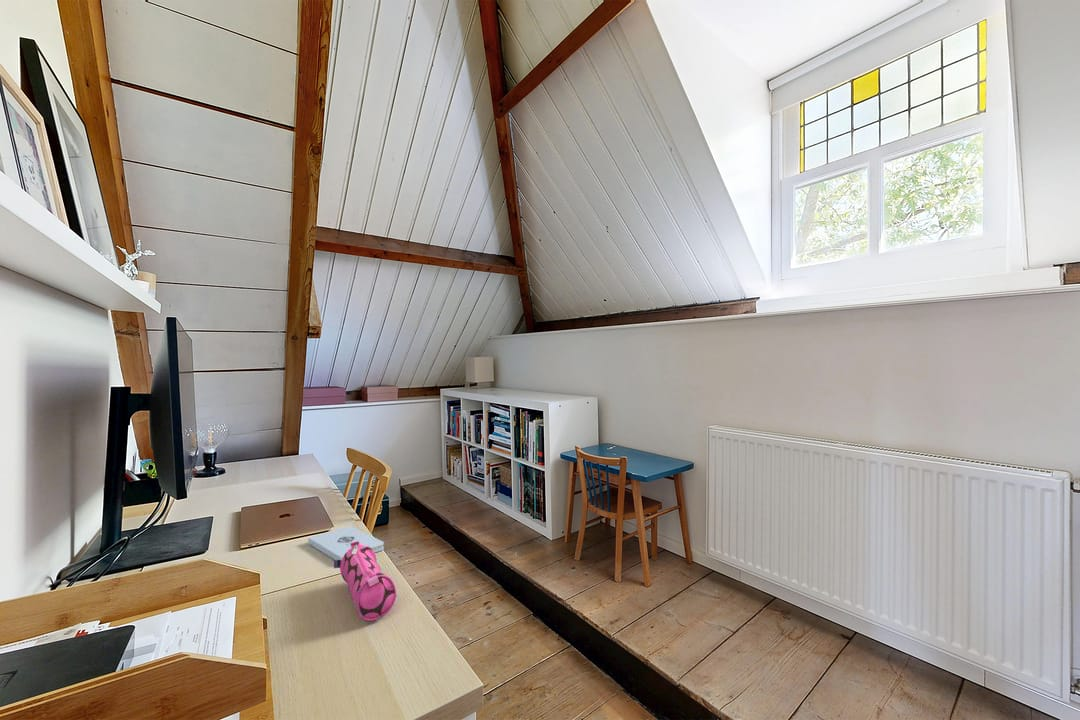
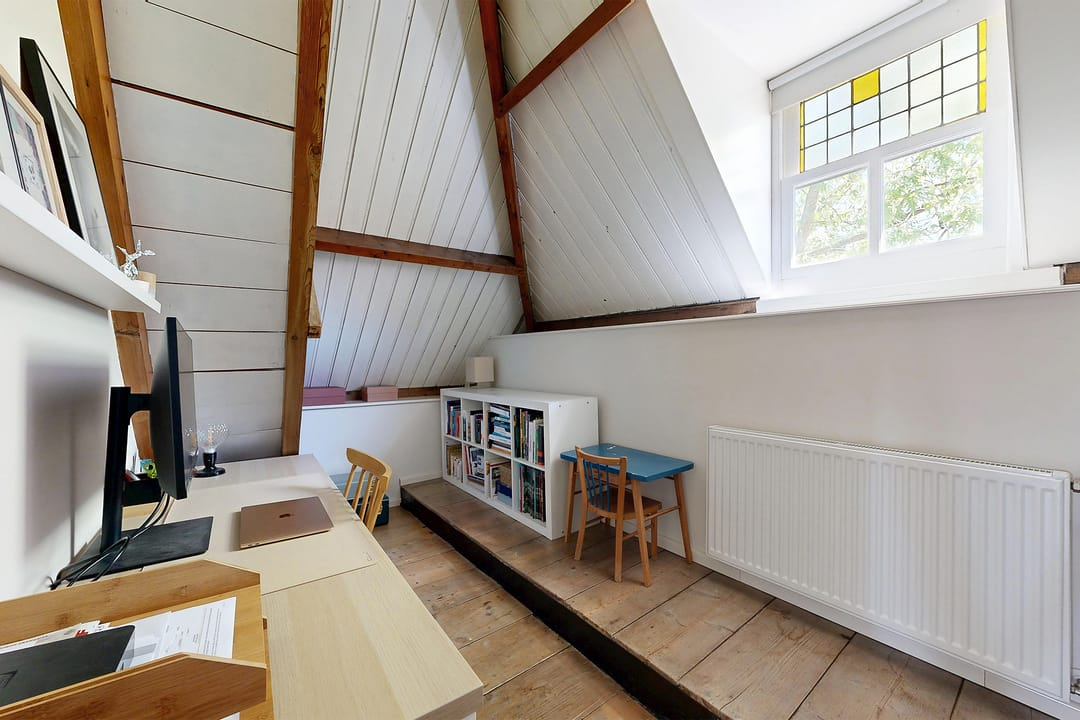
- notepad (346, 543)
- pencil case (365, 577)
